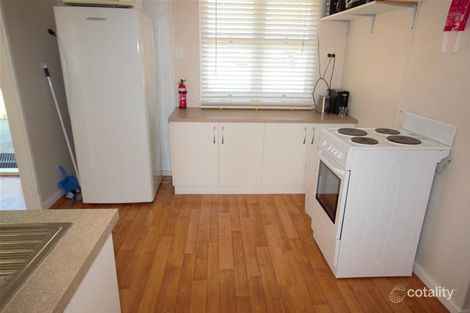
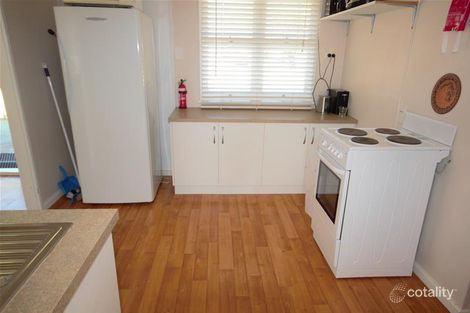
+ decorative plate (445, 94)
